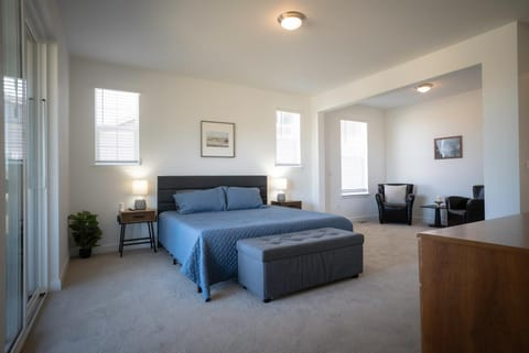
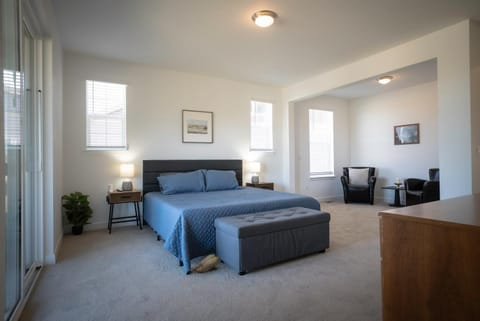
+ slippers (206, 262)
